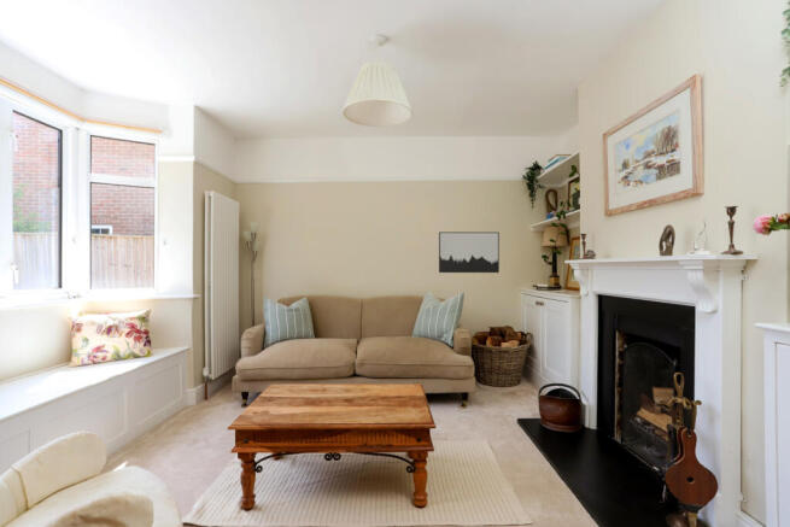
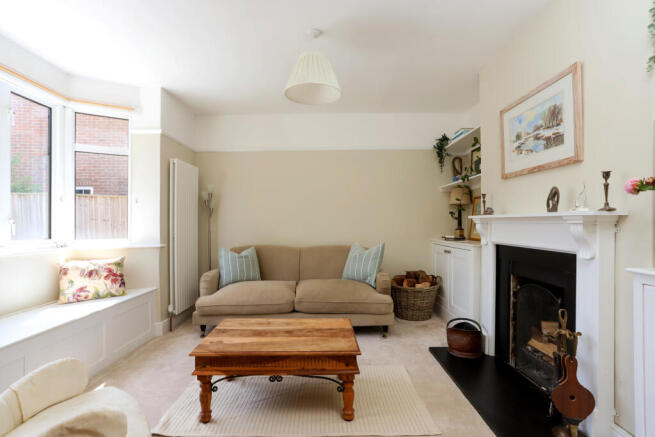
- wall art (468, 252)
